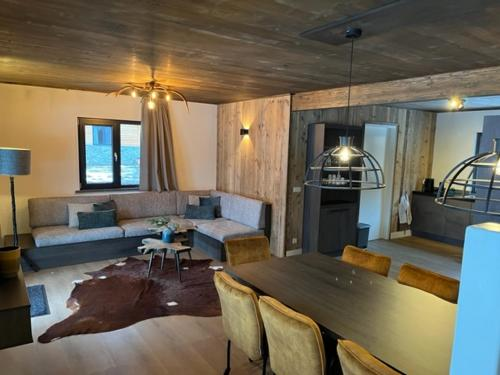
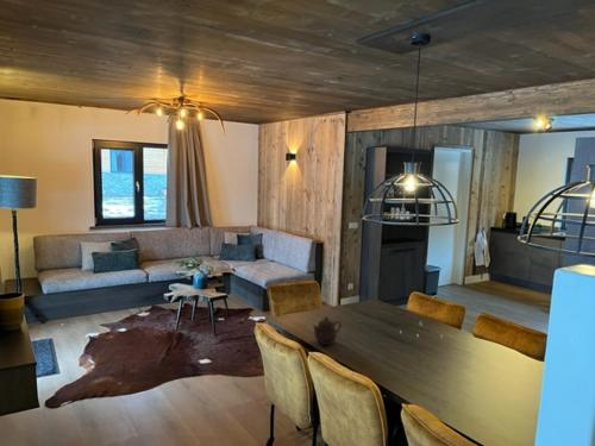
+ teapot (326, 328)
